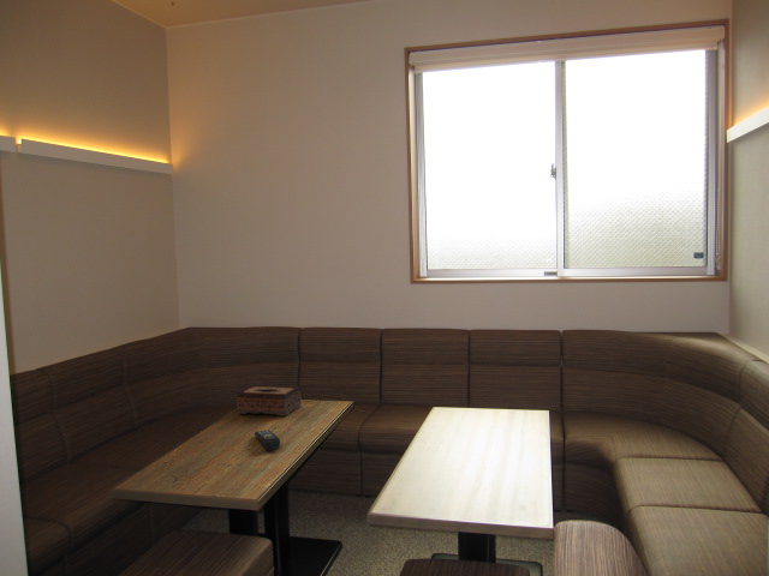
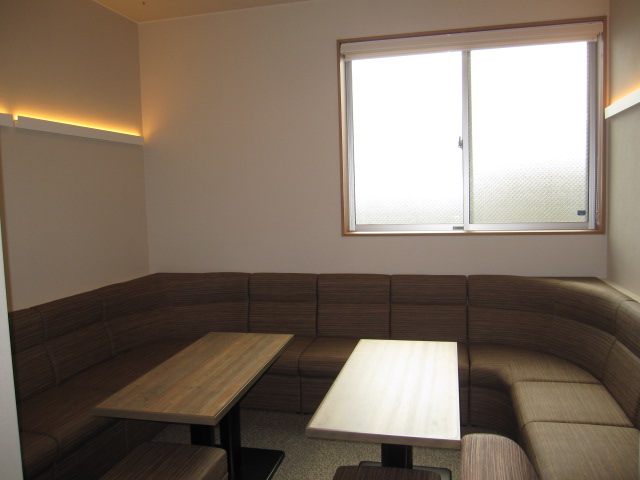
- tissue box (269, 400)
- remote control (267, 438)
